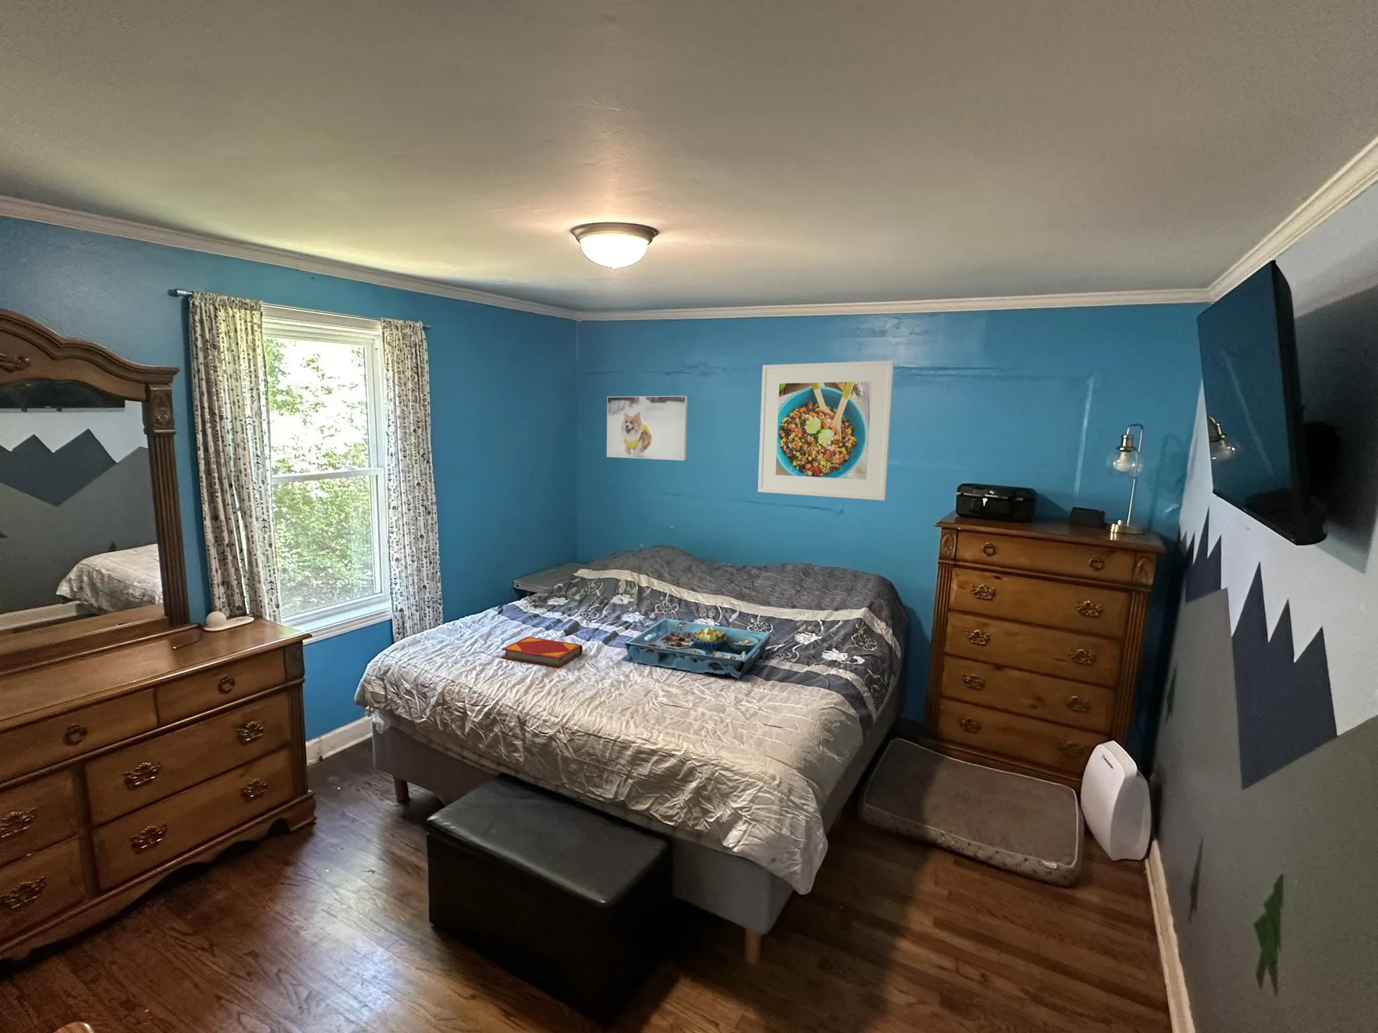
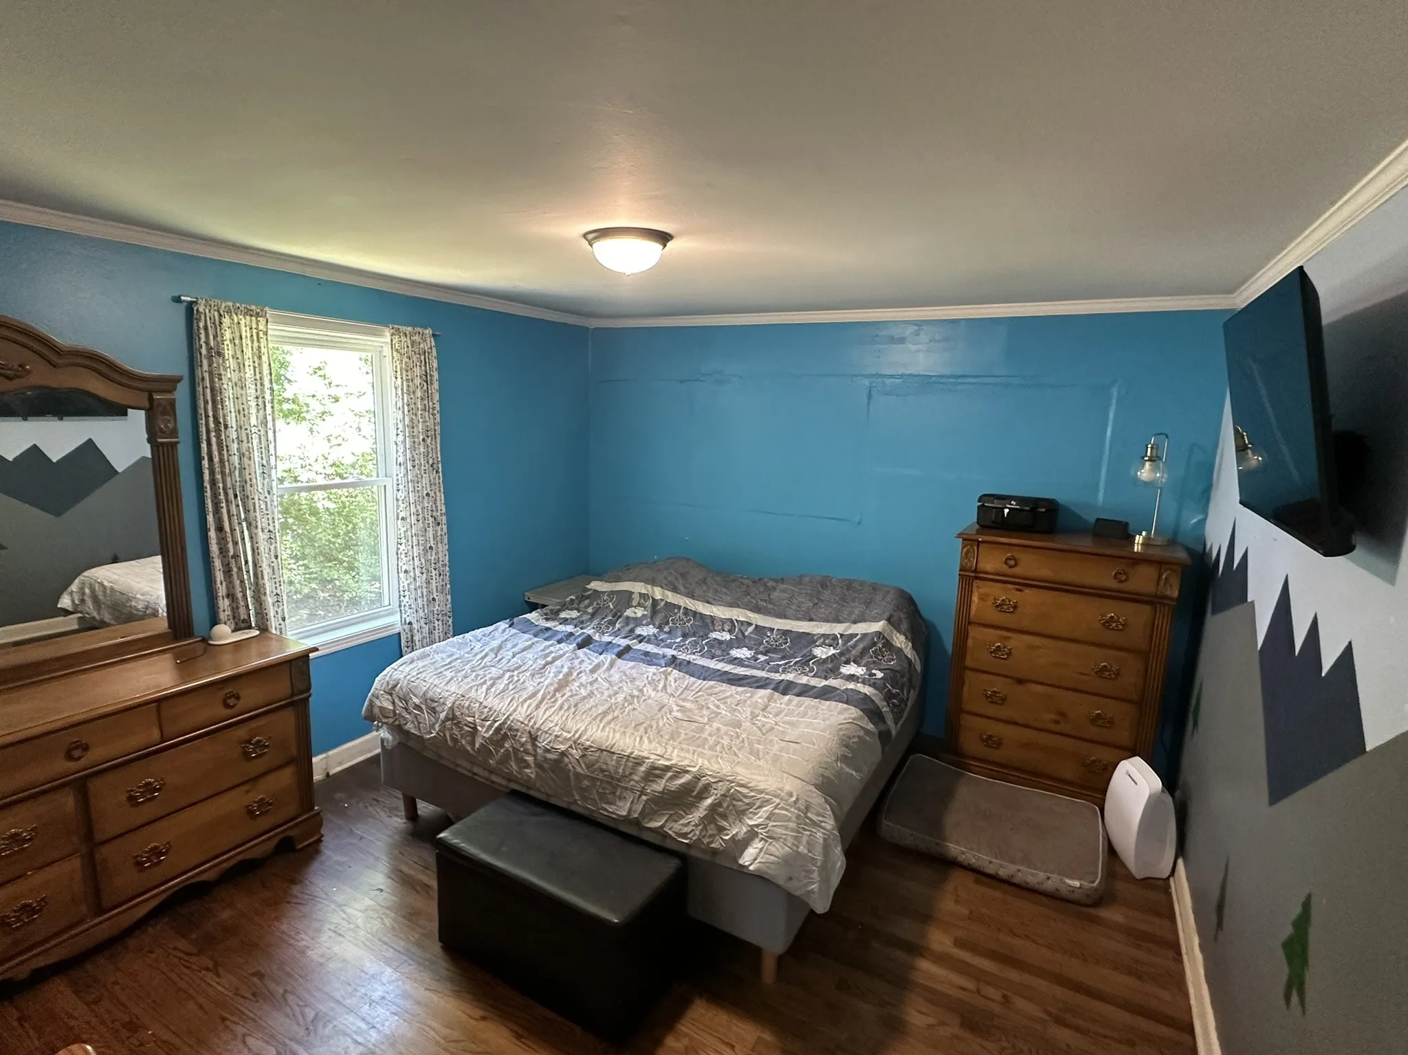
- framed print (646, 428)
- hardback book (543, 651)
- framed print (821, 430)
- serving tray (700, 645)
